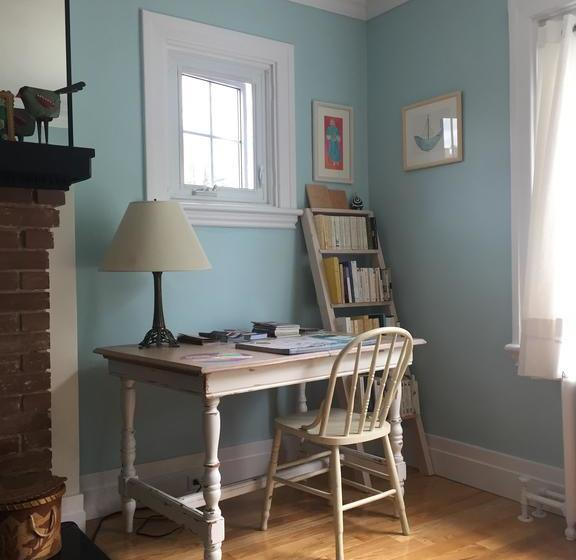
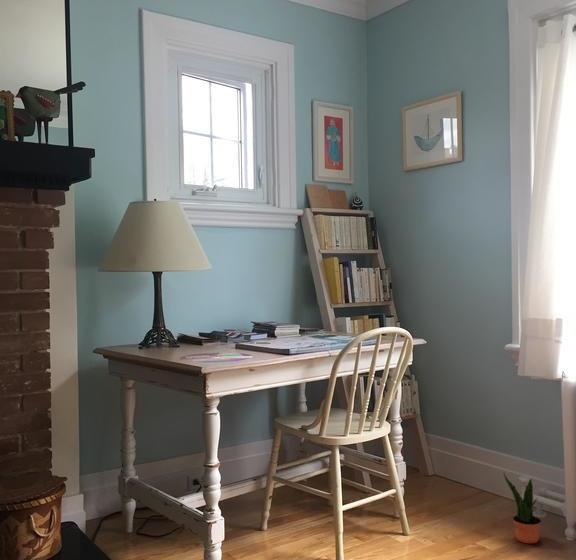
+ potted plant (520, 506)
